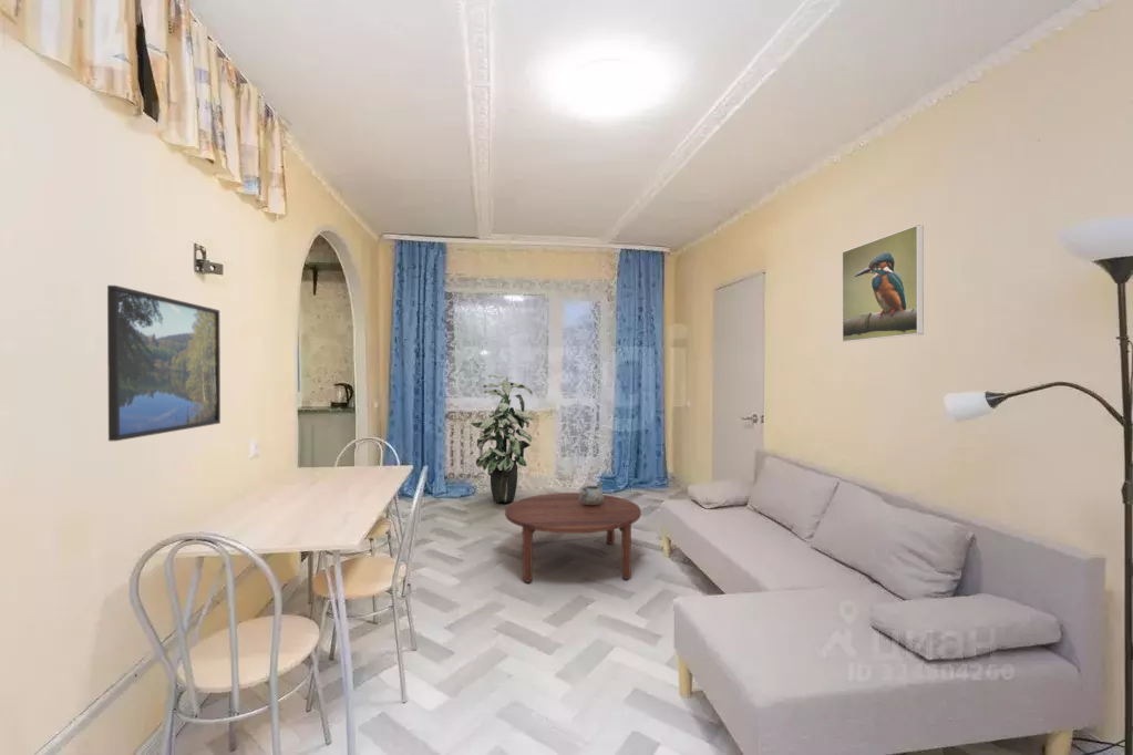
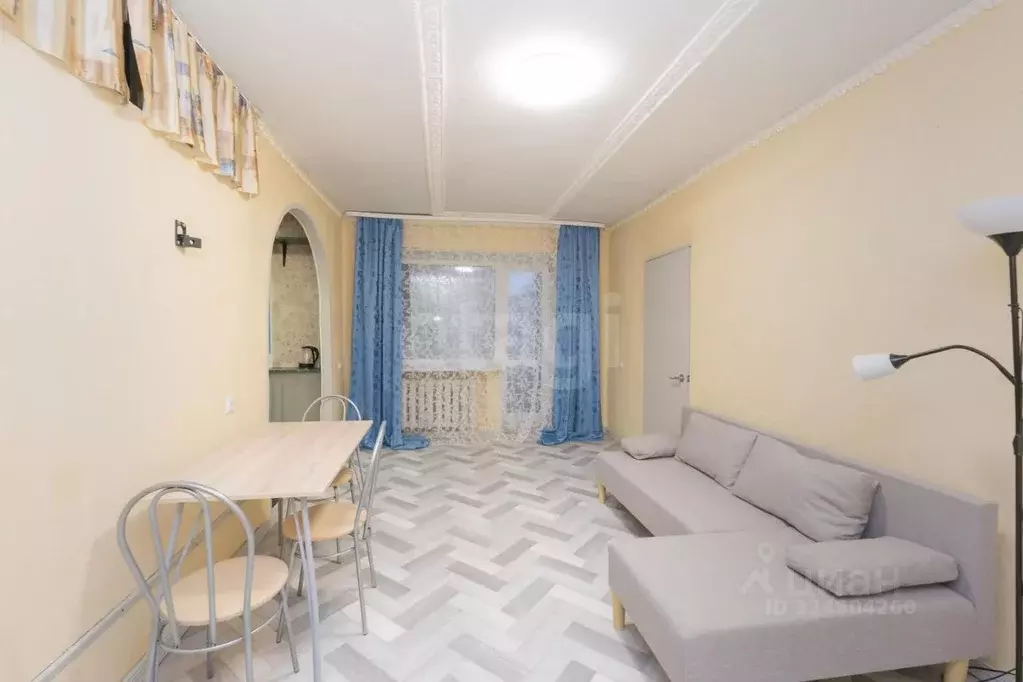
- coffee table (573, 532)
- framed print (878, 289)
- indoor plant (502, 436)
- decorative bowl (591, 493)
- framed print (173, 364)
